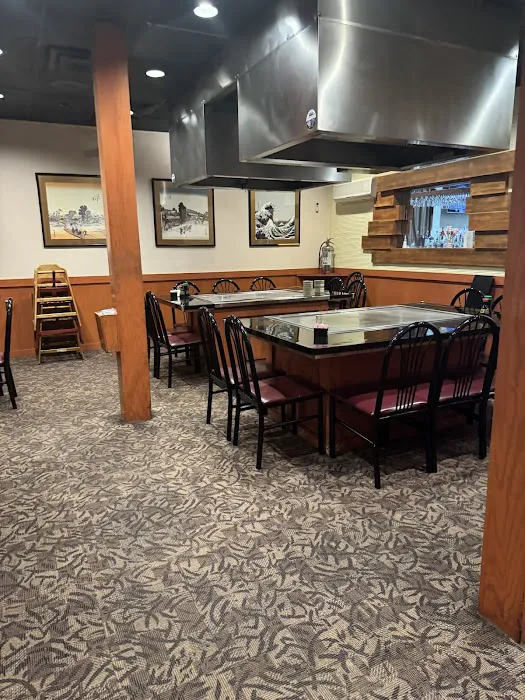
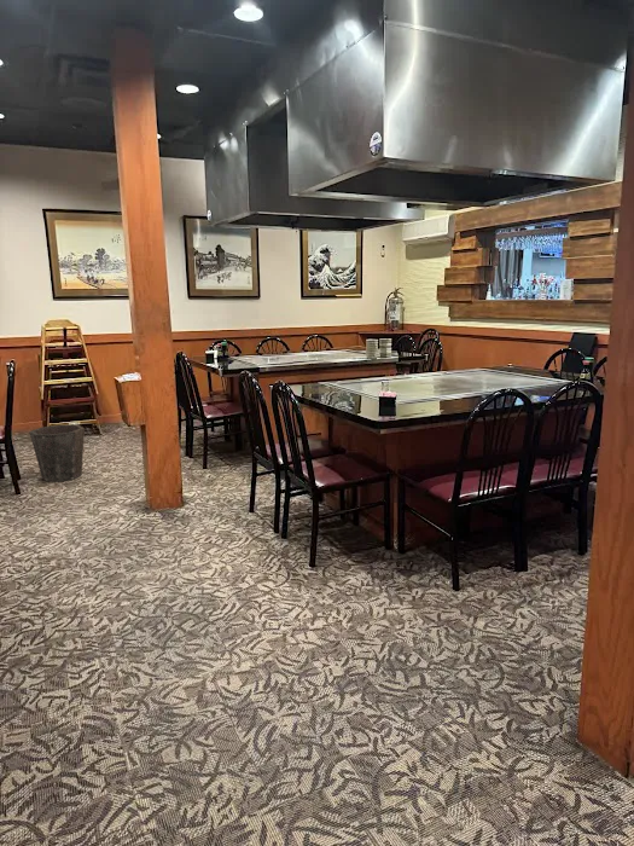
+ waste bin (59, 453)
